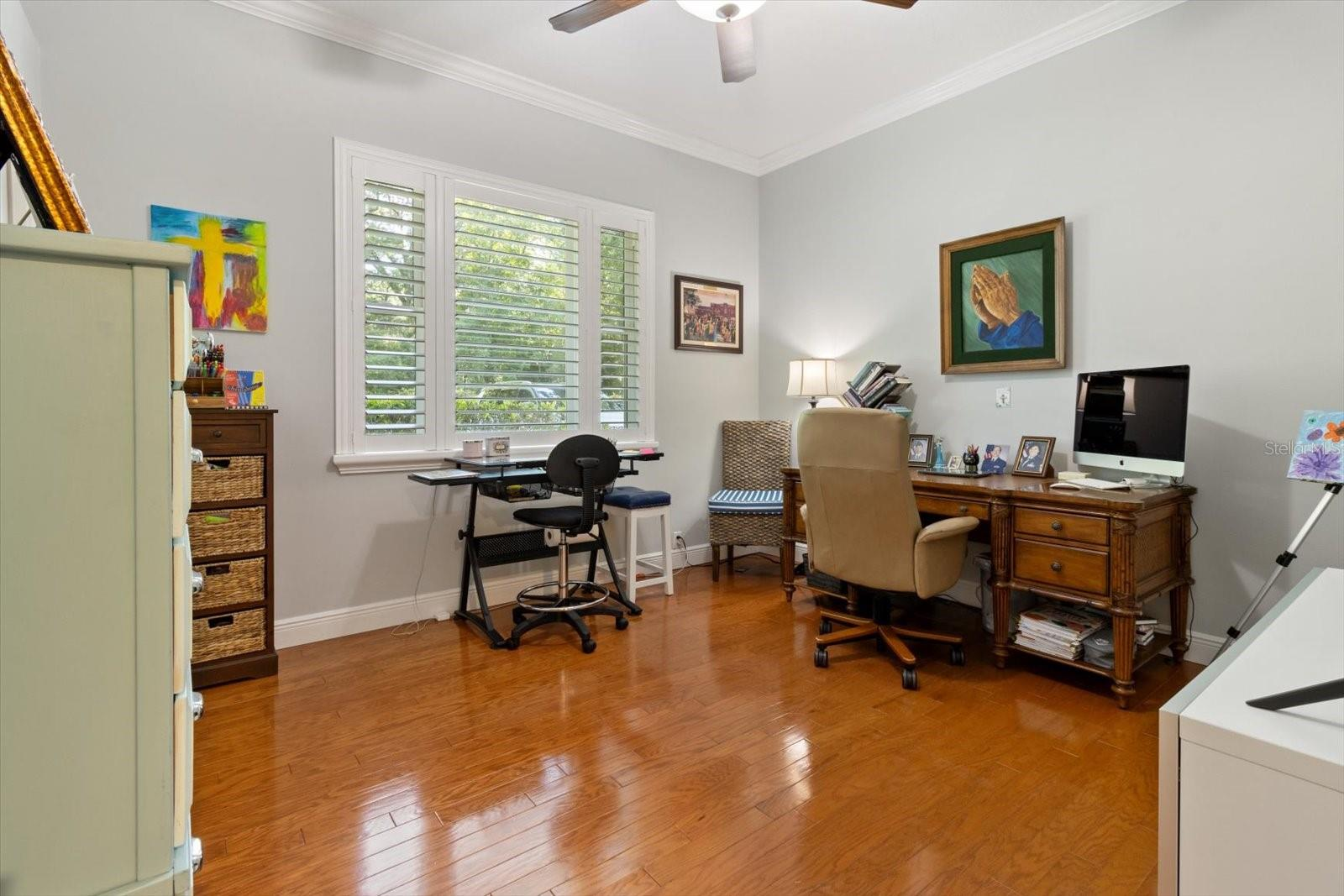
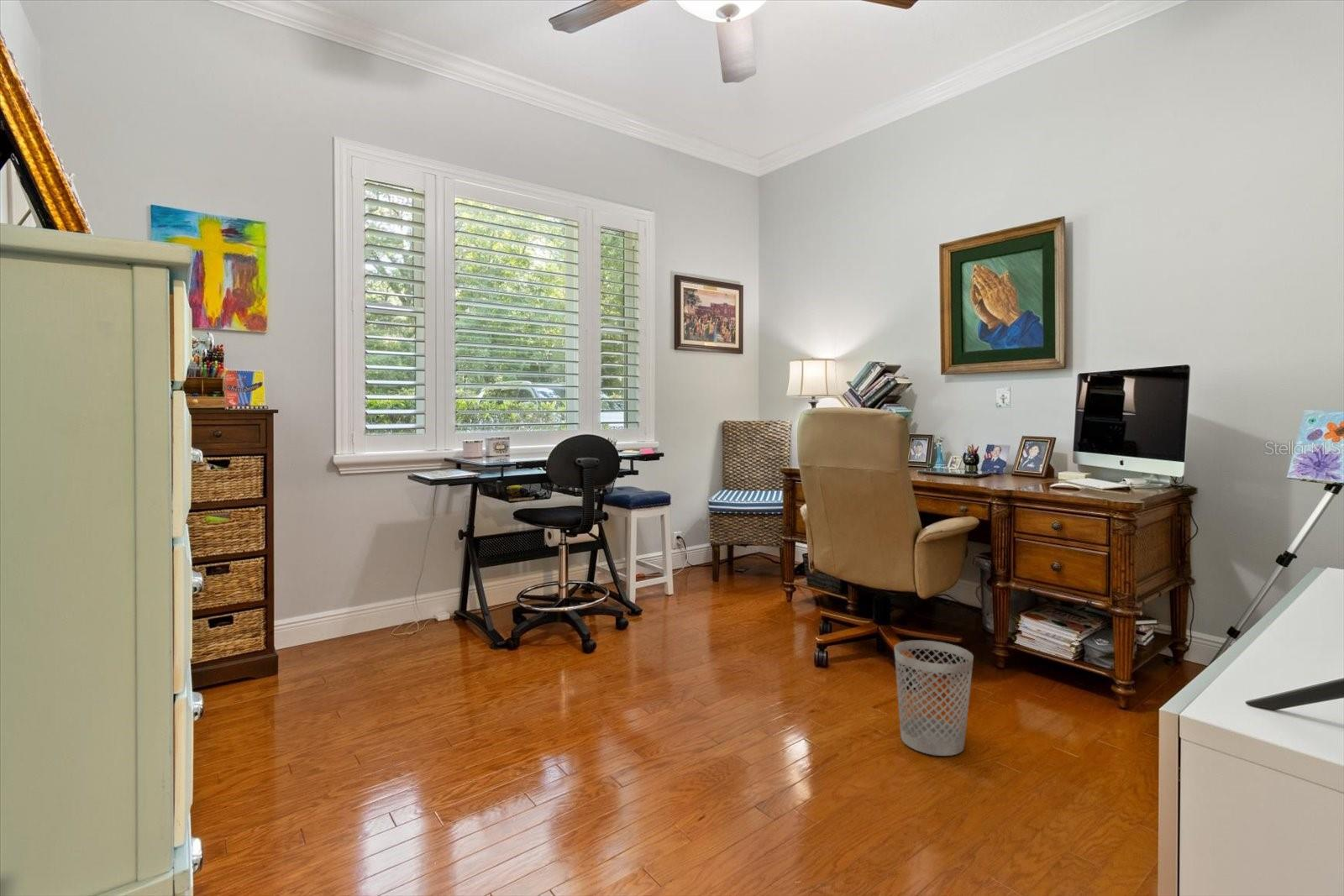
+ wastebasket (932, 696)
